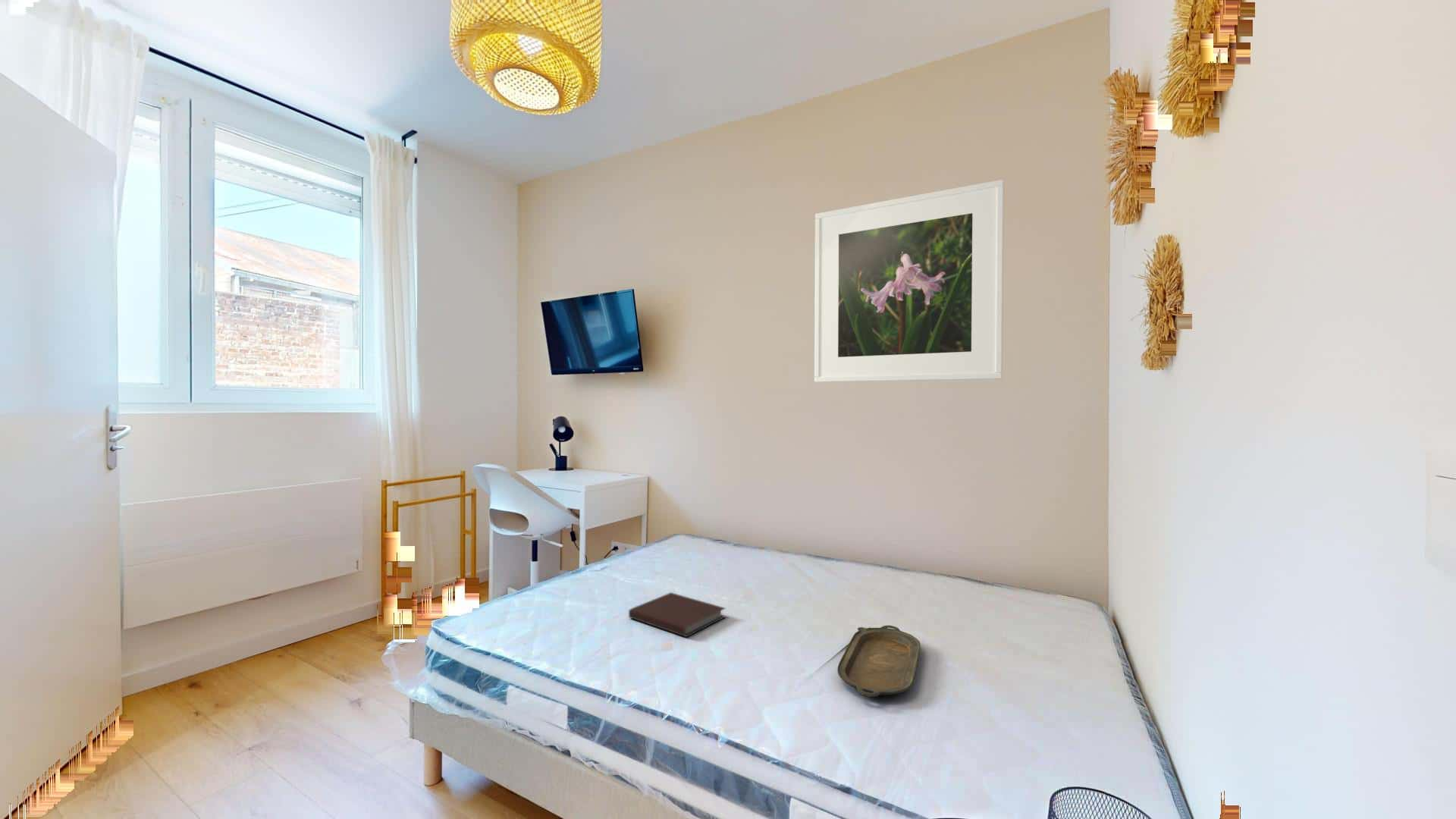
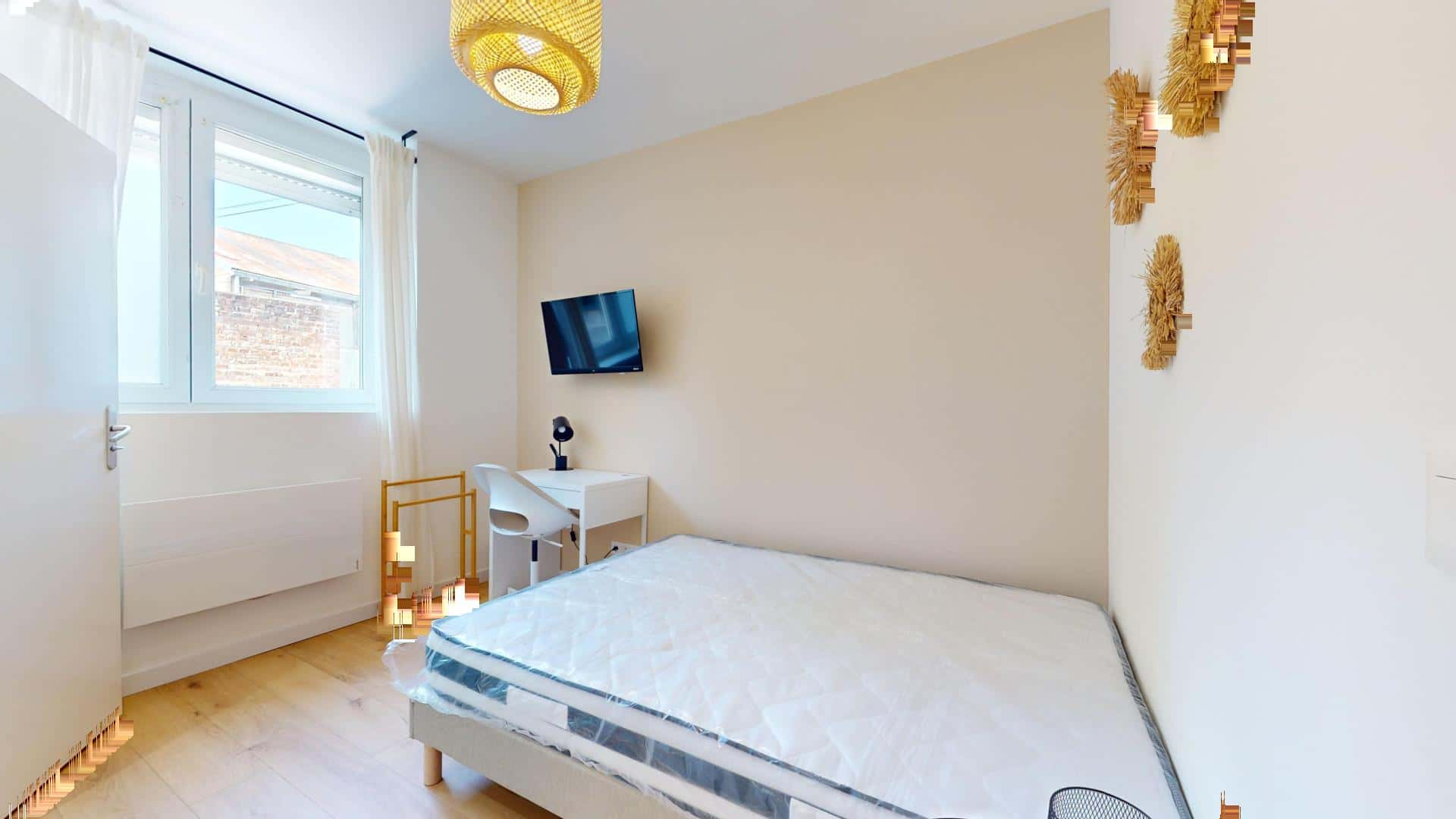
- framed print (901, 290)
- serving tray (880, 660)
- notebook (677, 613)
